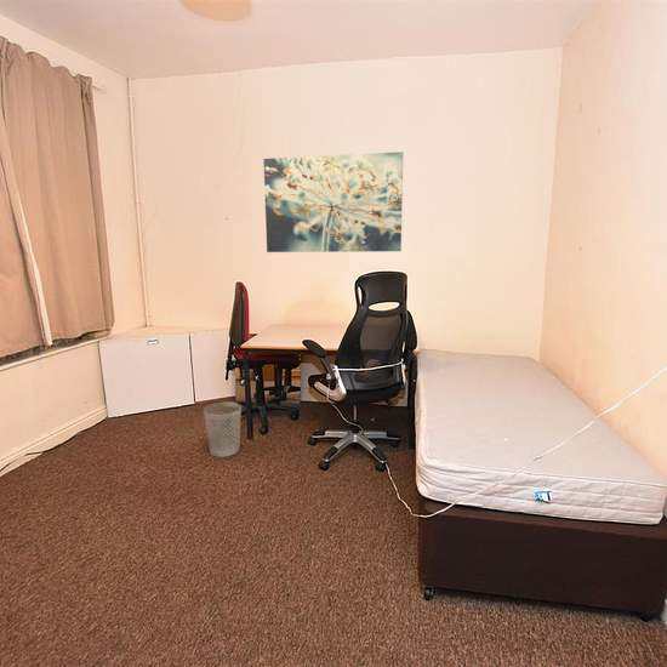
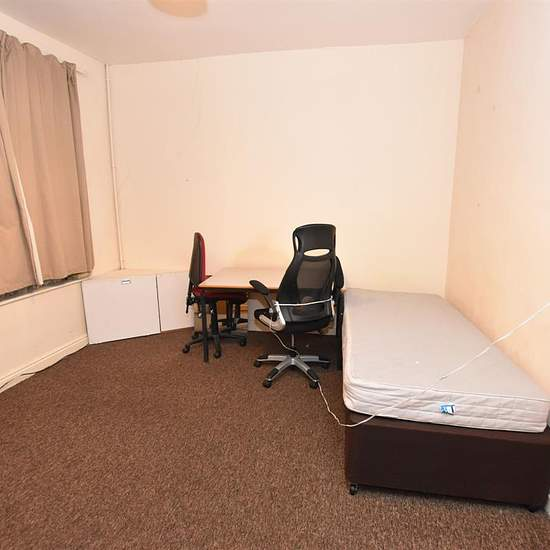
- wastebasket (223, 429)
- wall art (331, 204)
